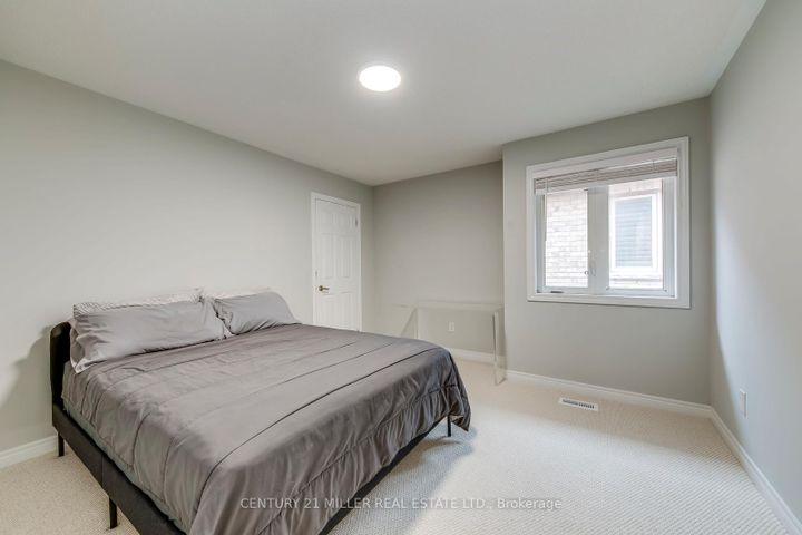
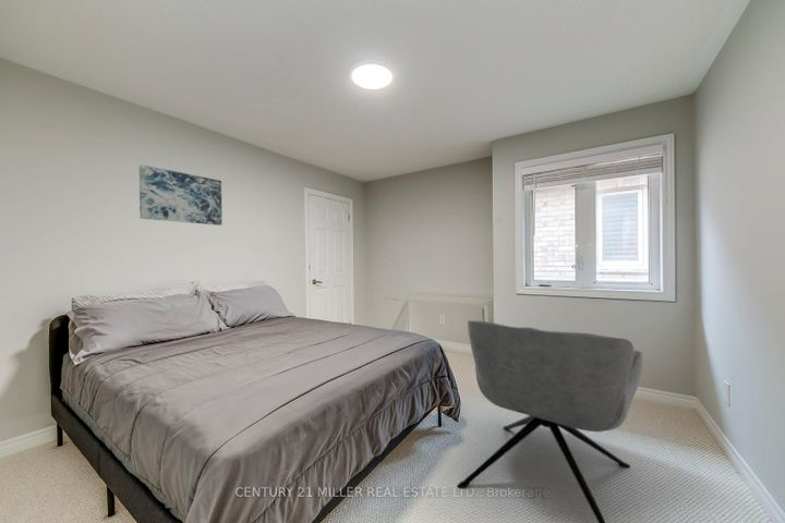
+ armchair (546, 394)
+ wall art (184, 197)
